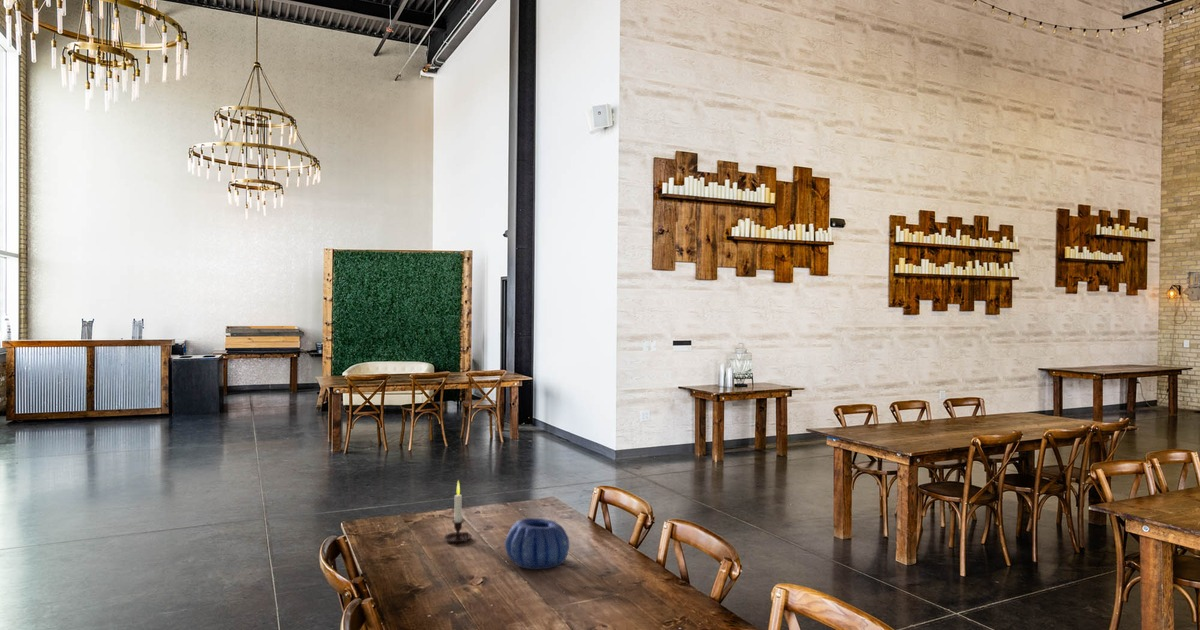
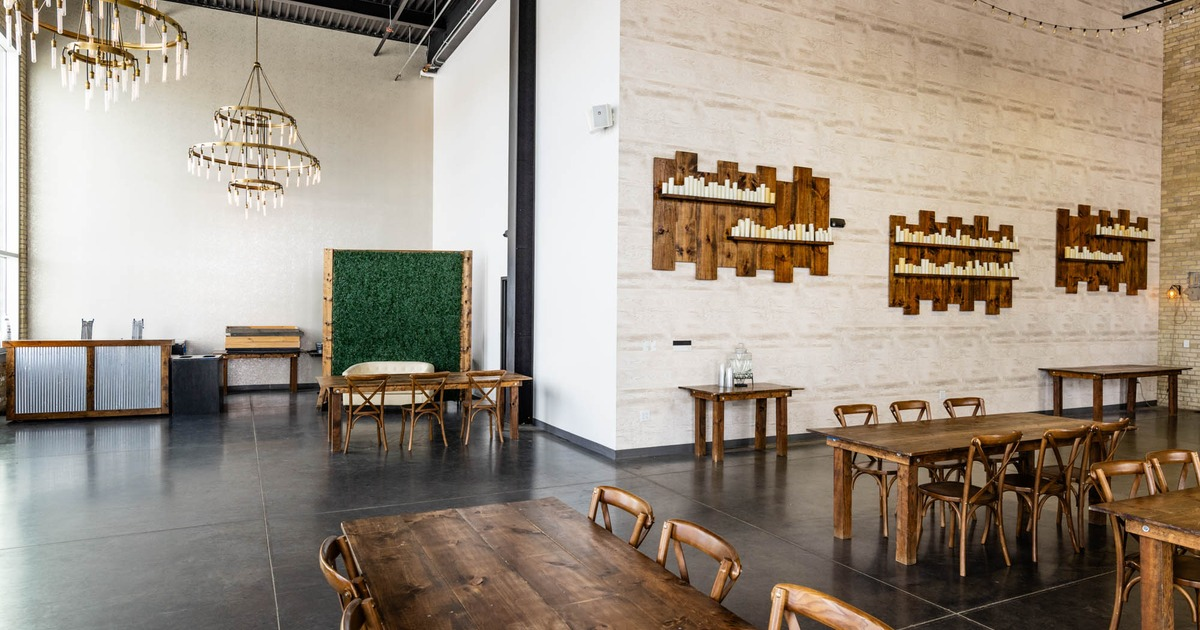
- decorative bowl (537, 542)
- candle (459, 510)
